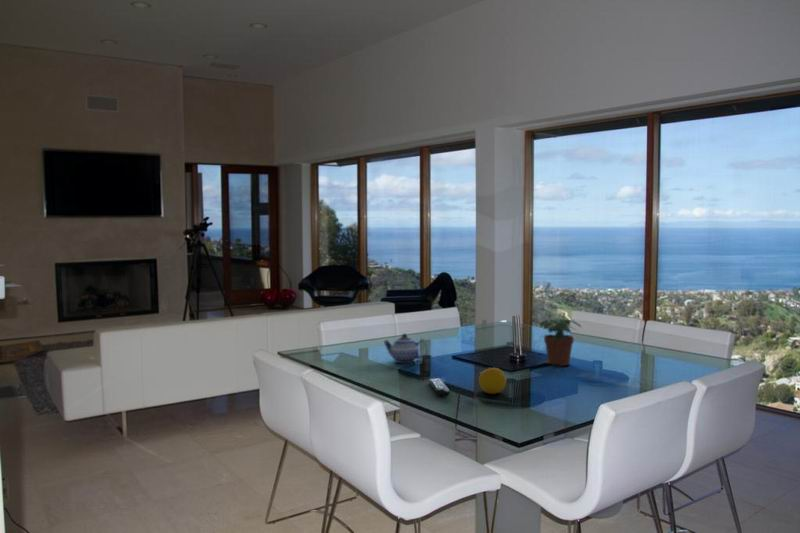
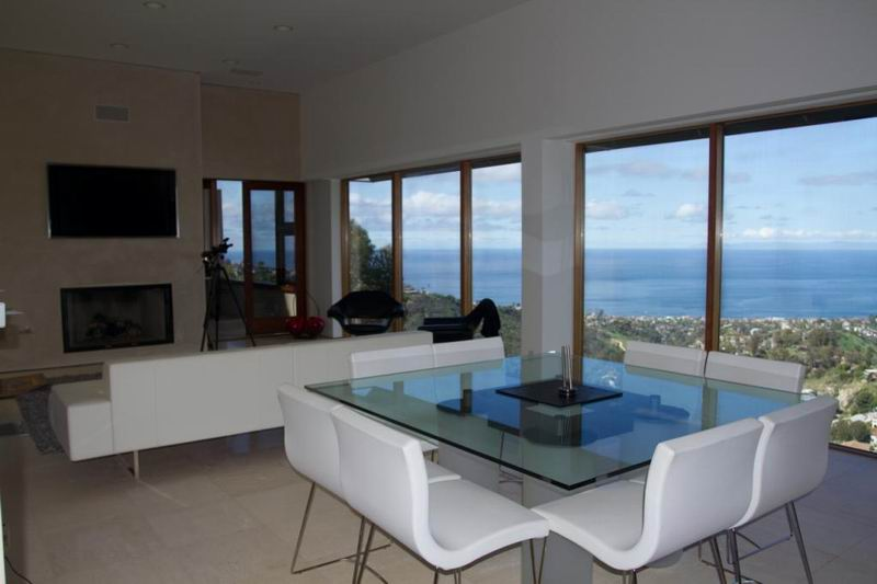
- teapot (405, 347)
- remote control (438, 386)
- potted plant (558, 341)
- fruit (492, 380)
